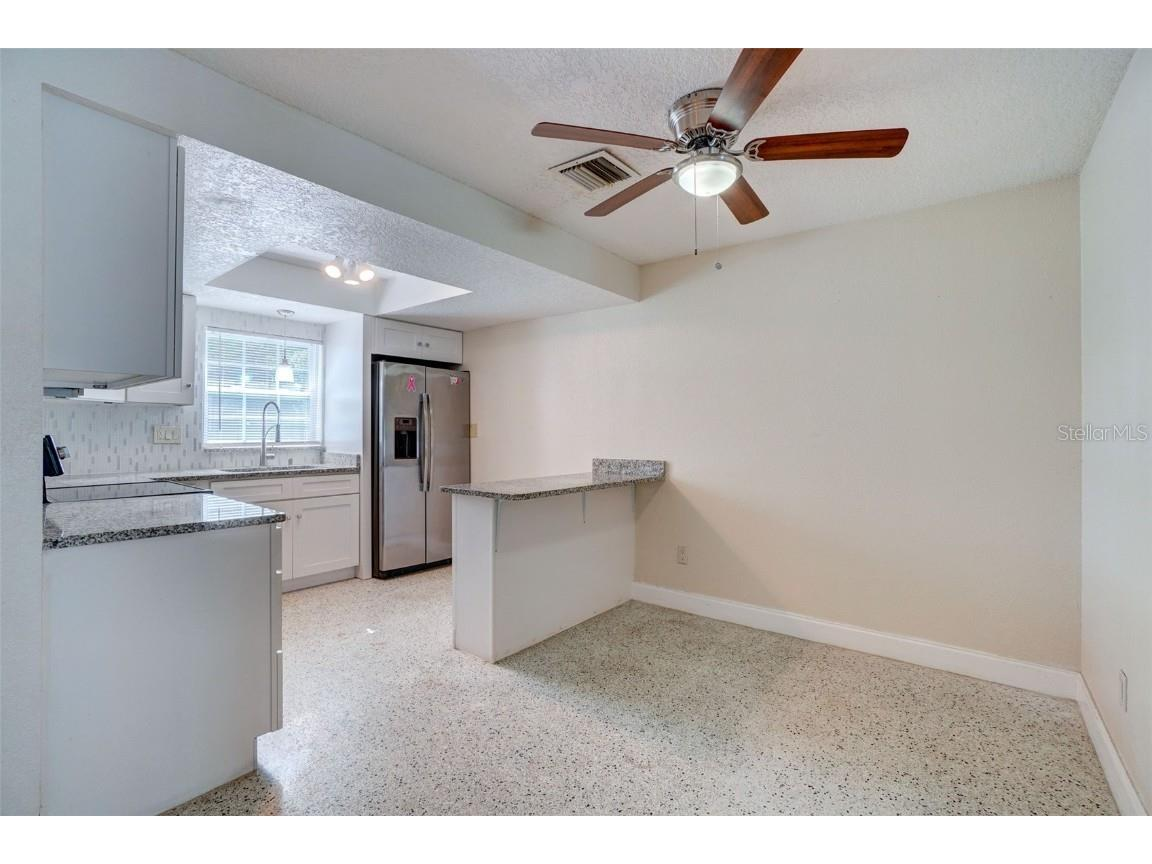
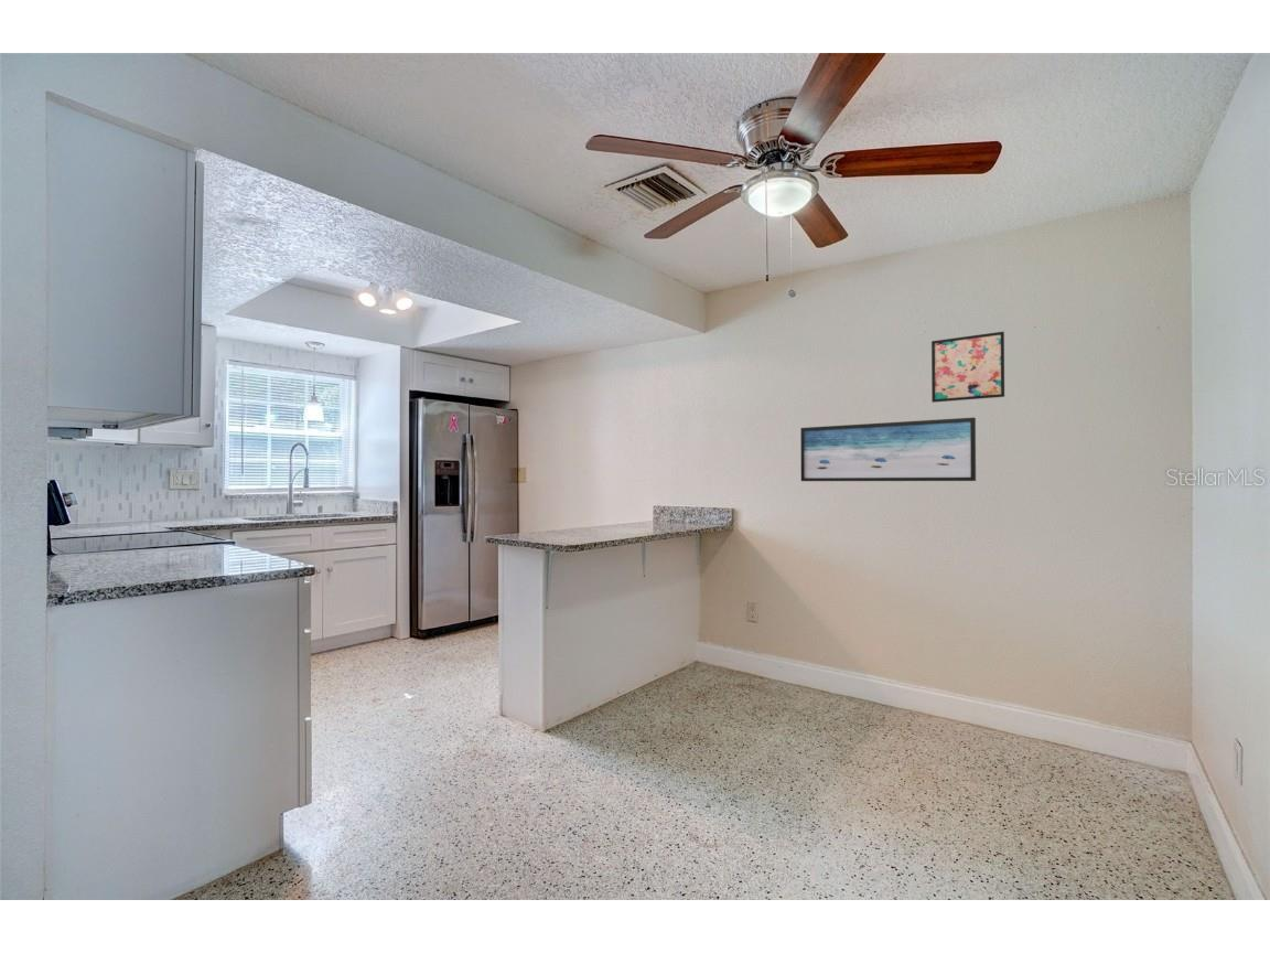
+ wall art (967, 367)
+ wall art (881, 451)
